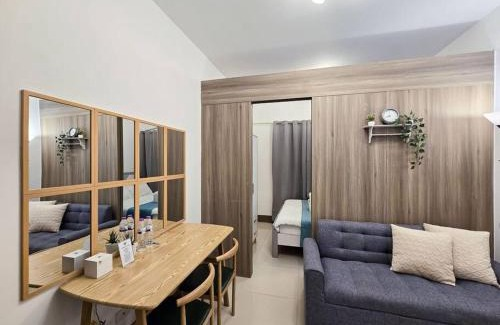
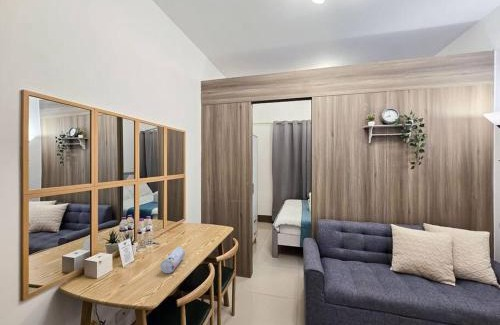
+ pencil case (173, 258)
